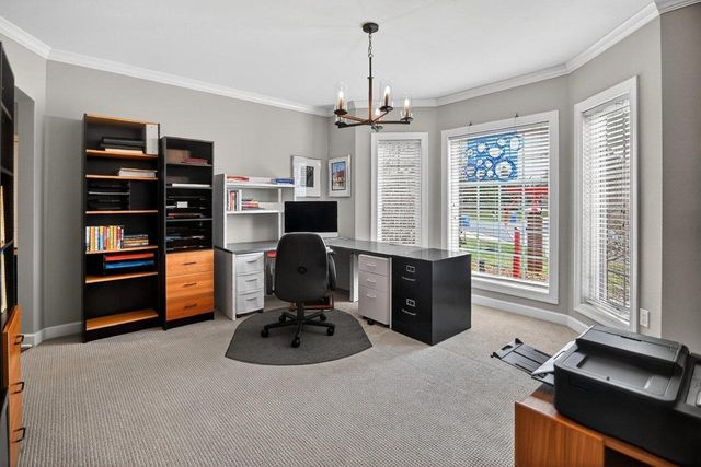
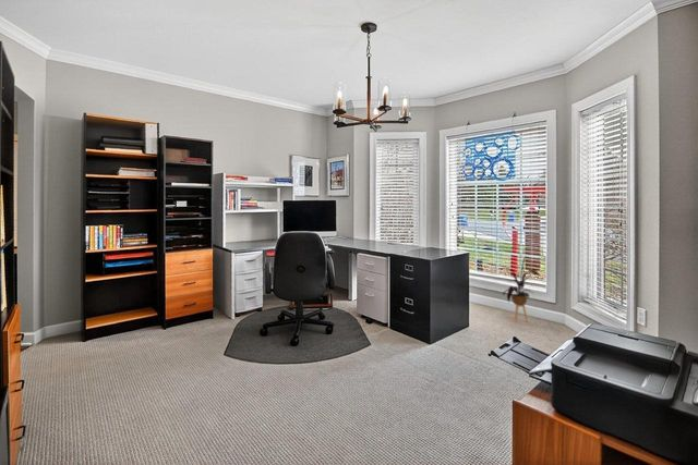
+ house plant (517, 289)
